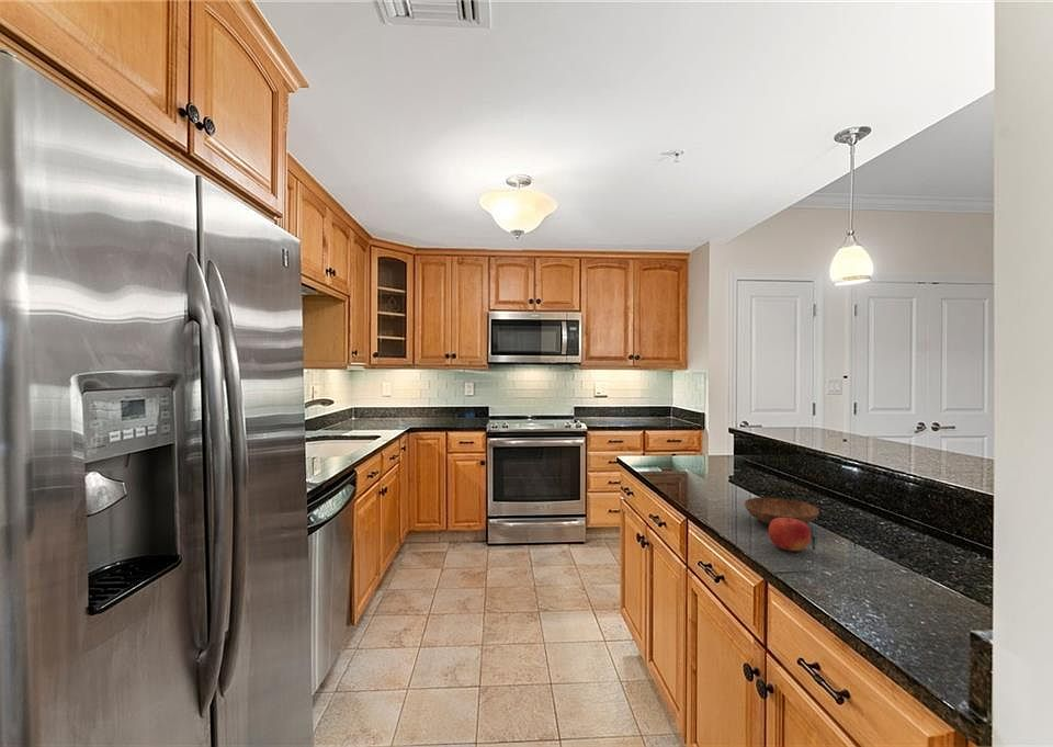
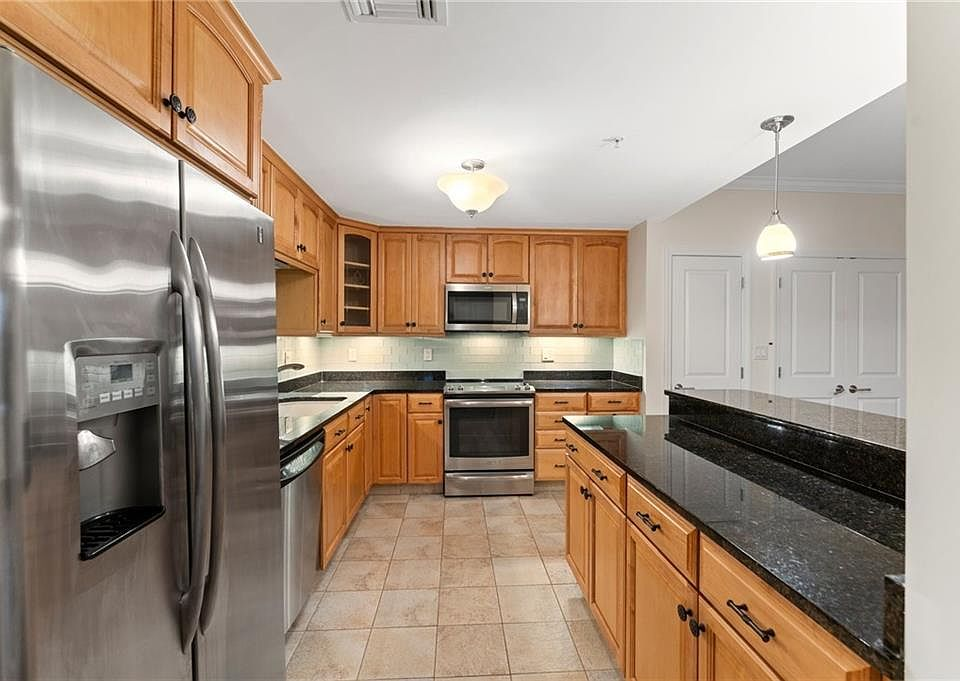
- bowl (780, 514)
- fruit (789, 531)
